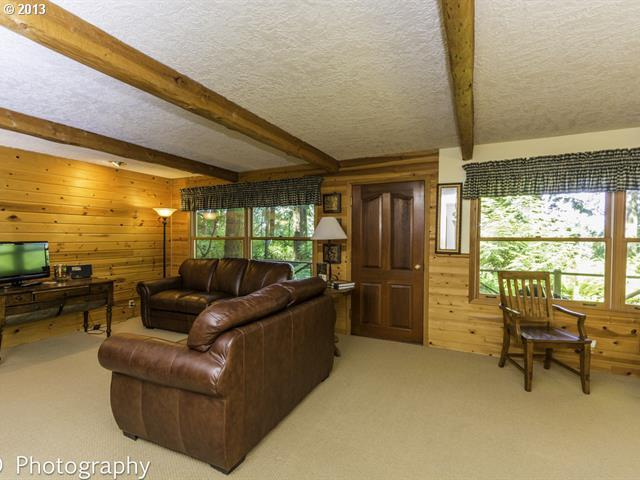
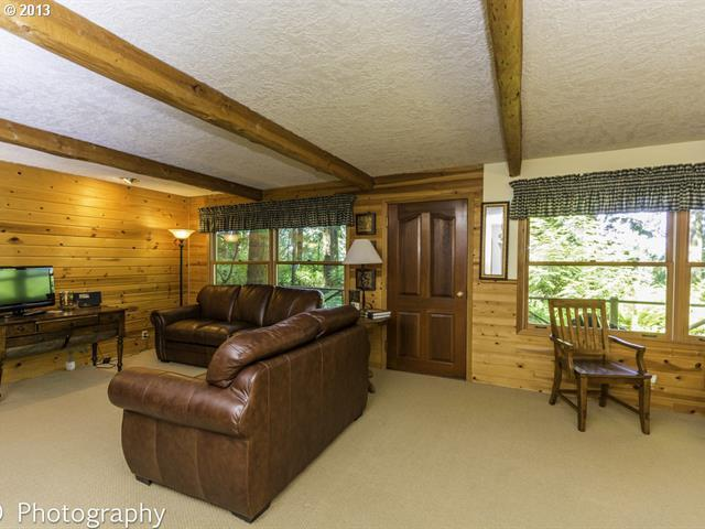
+ potted plant (73, 349)
